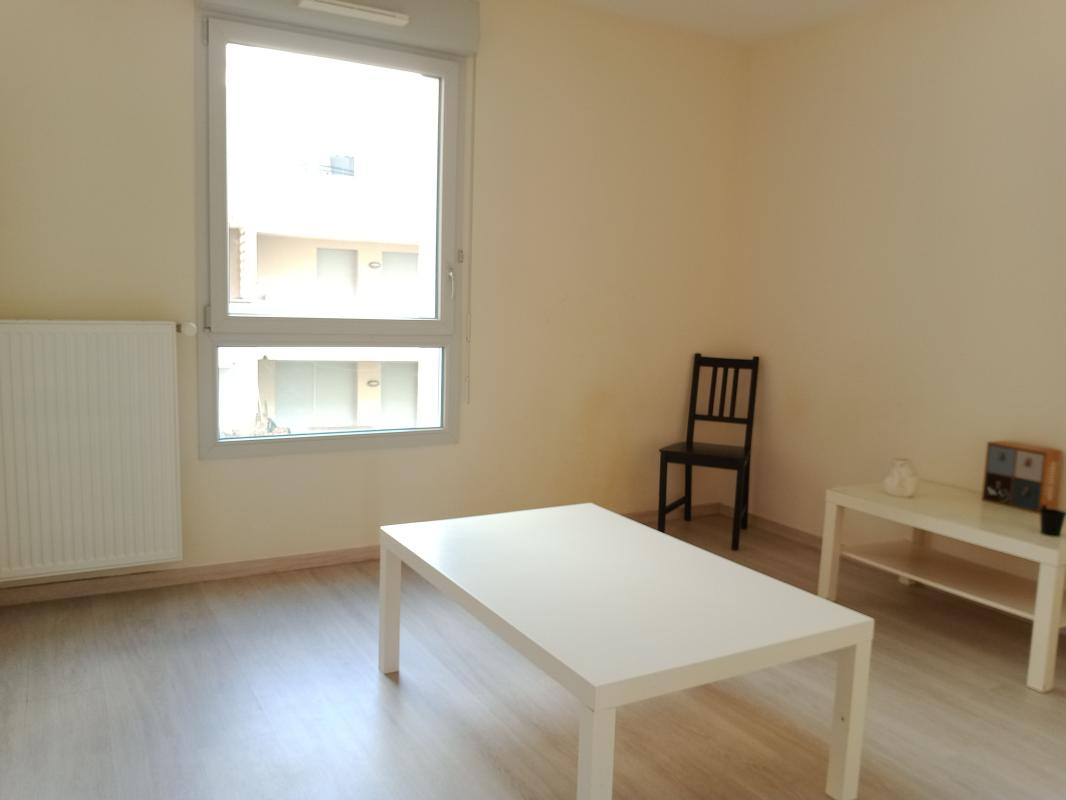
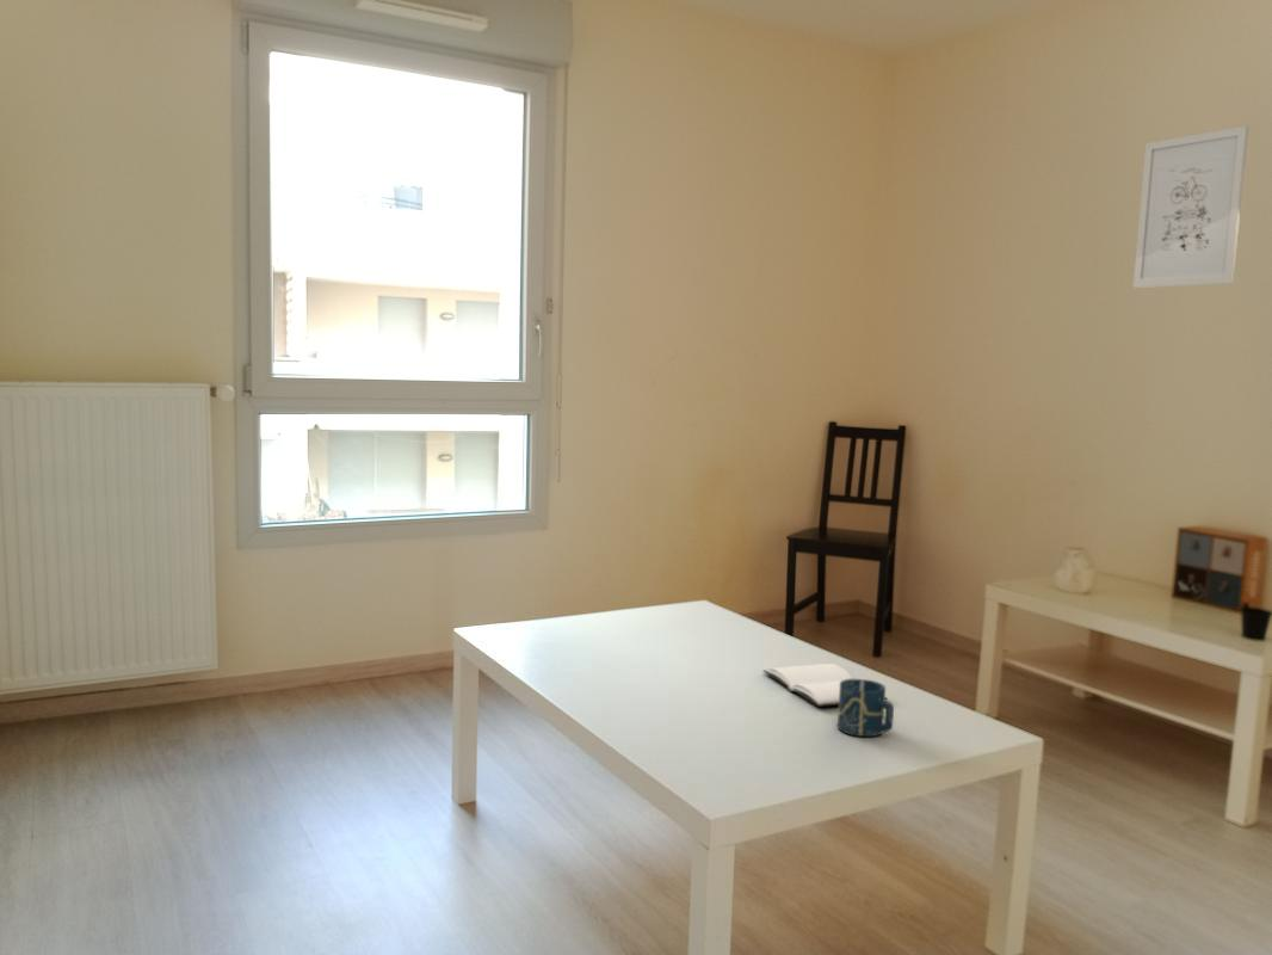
+ book (822, 682)
+ cup (866, 709)
+ wall art (1187, 210)
